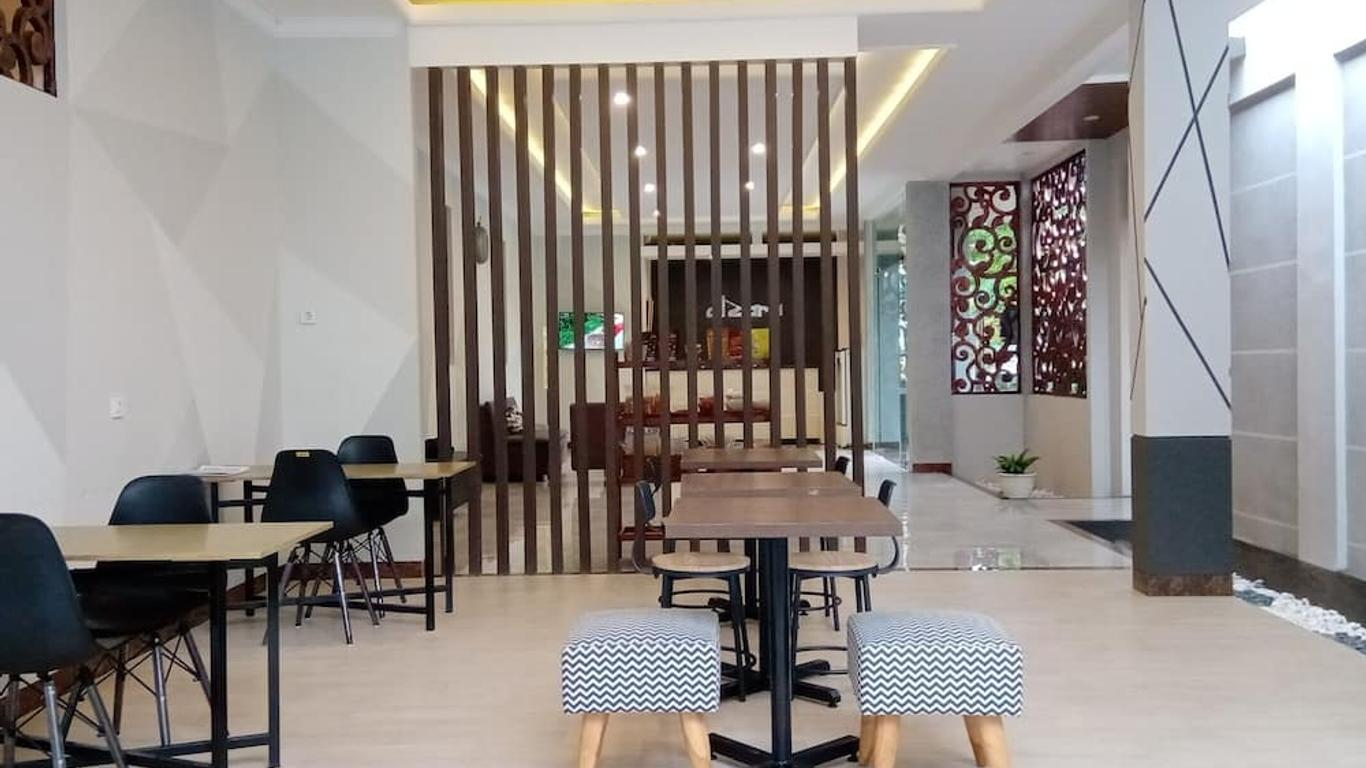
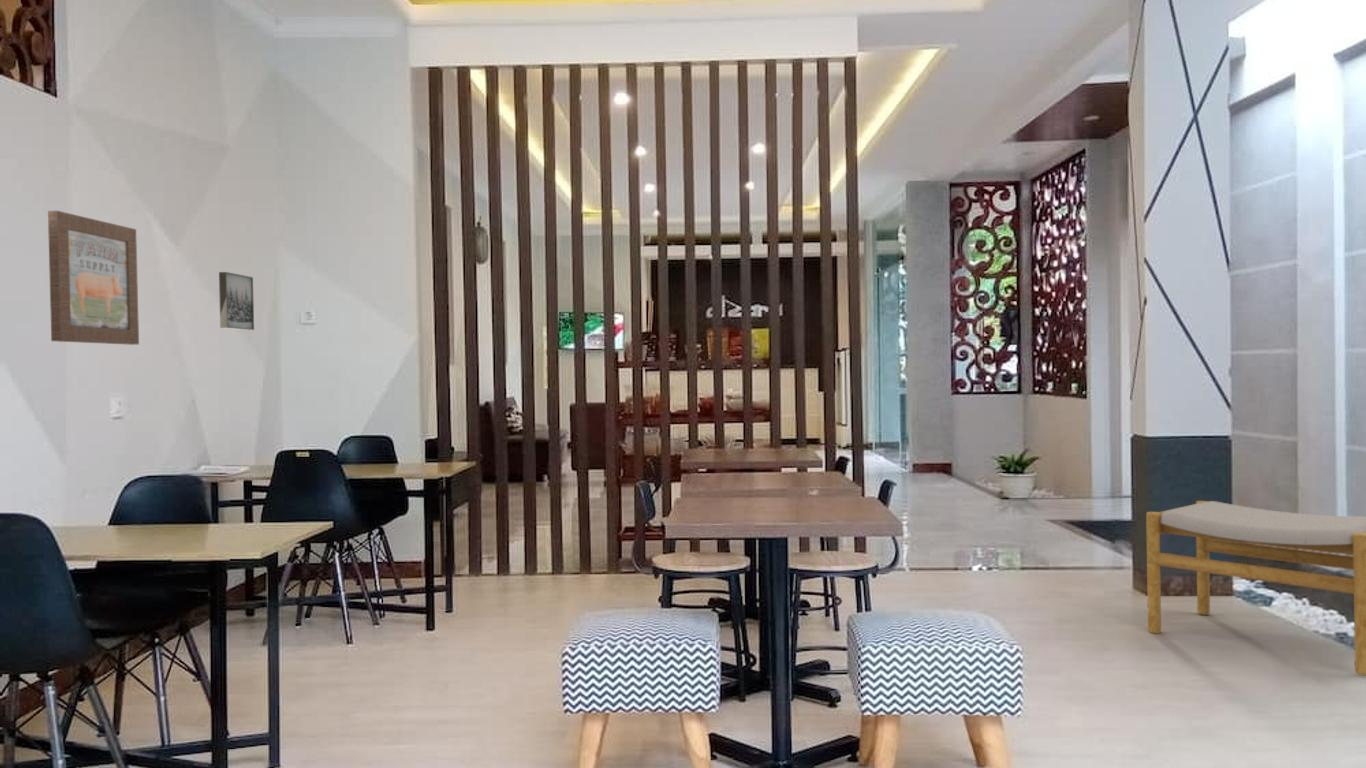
+ wall art (237, 301)
+ wall art (96, 281)
+ footstool (1273, 577)
